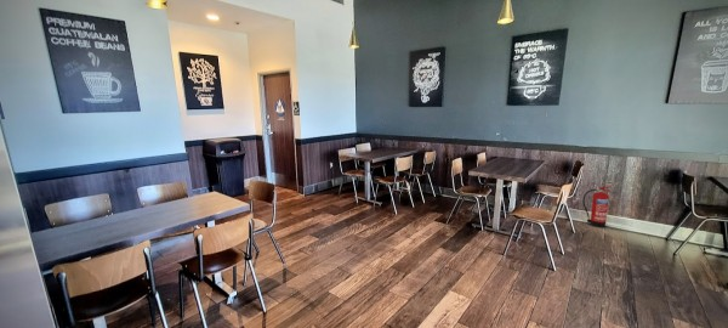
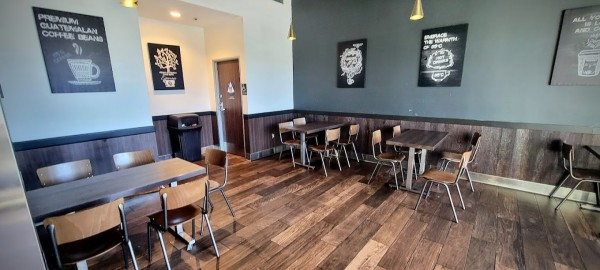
- fire extinguisher (596, 204)
